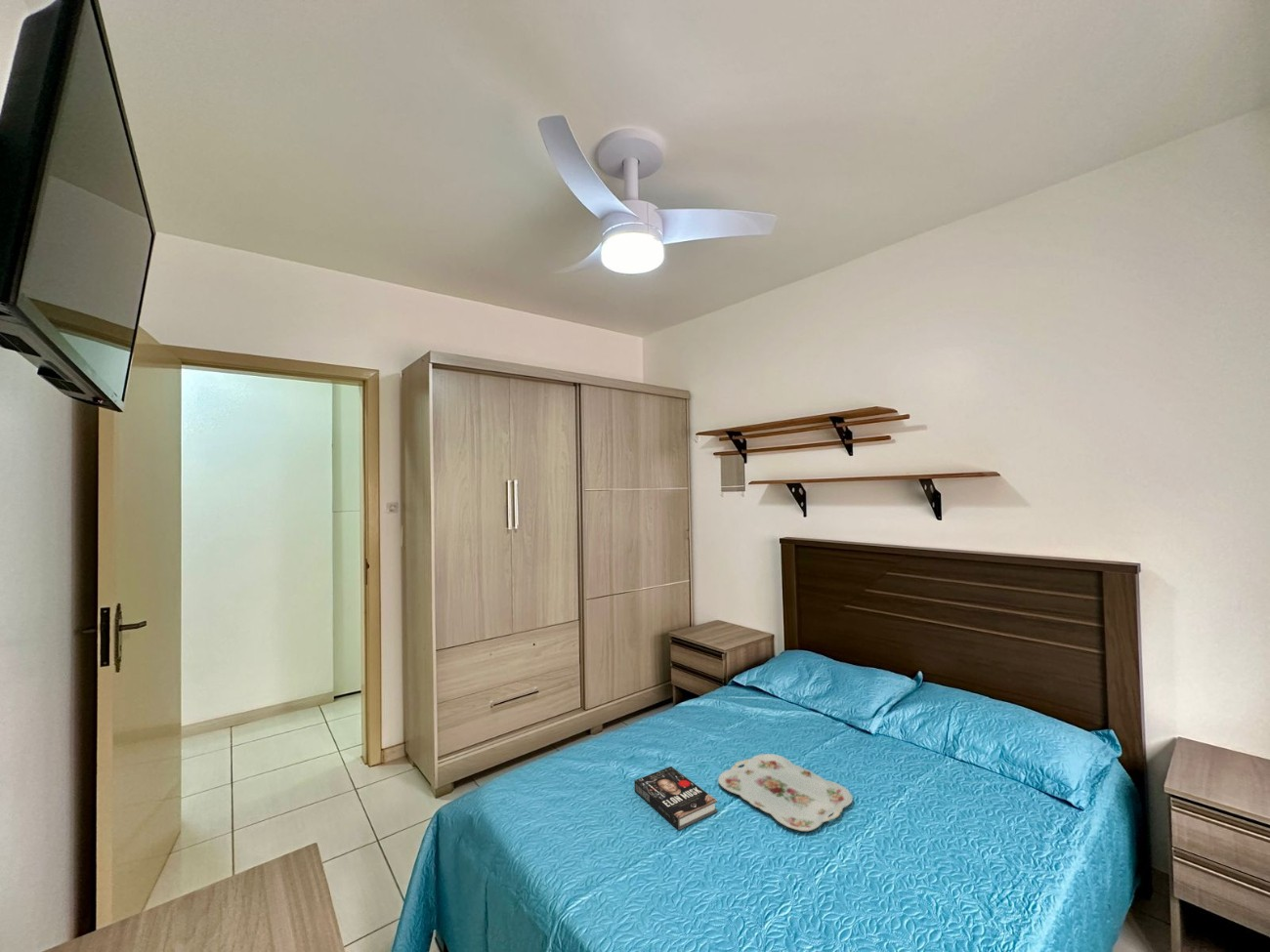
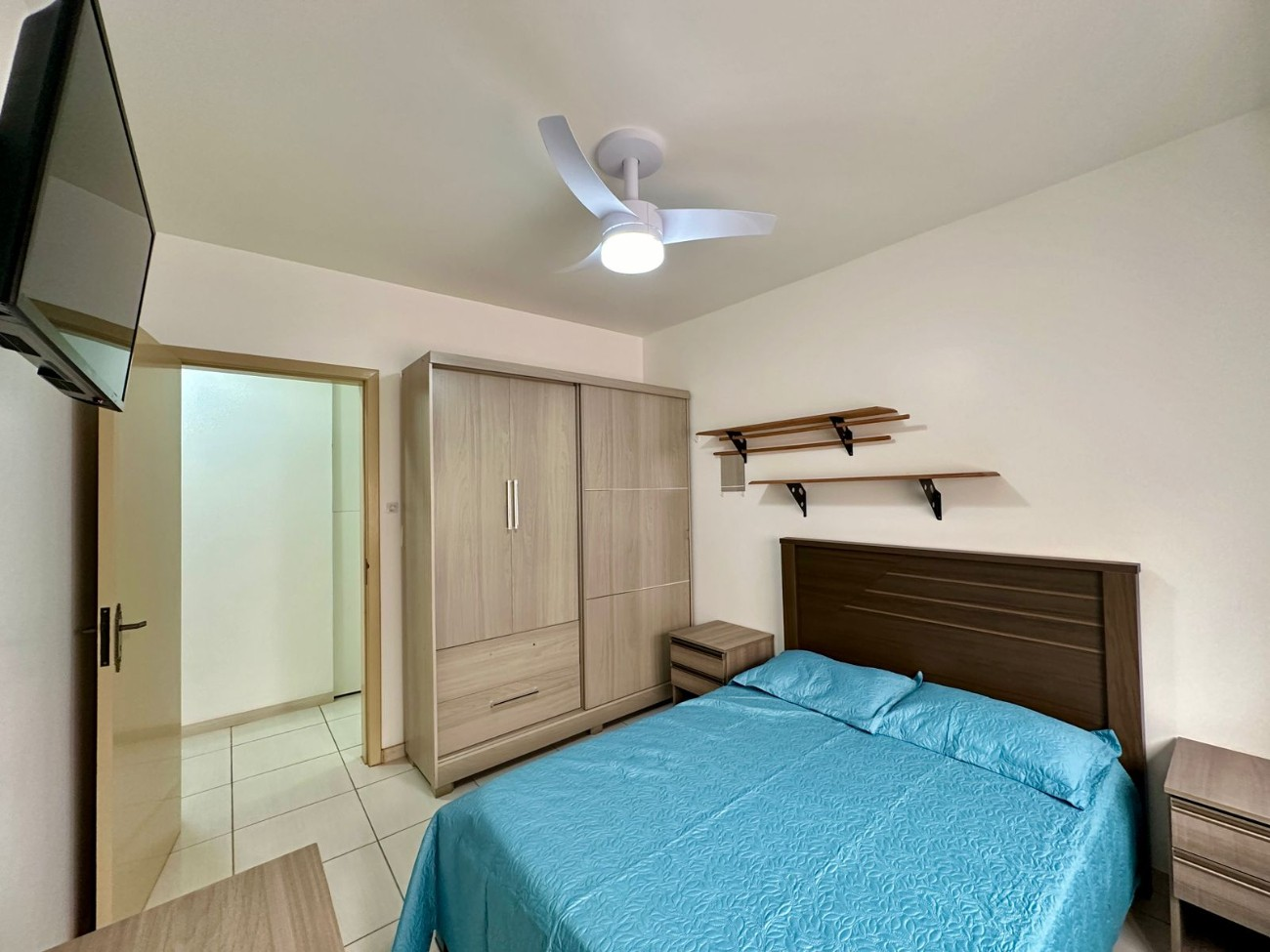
- book (674, 795)
- serving tray (783, 789)
